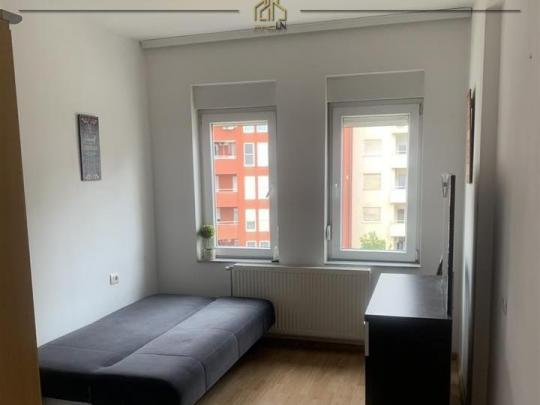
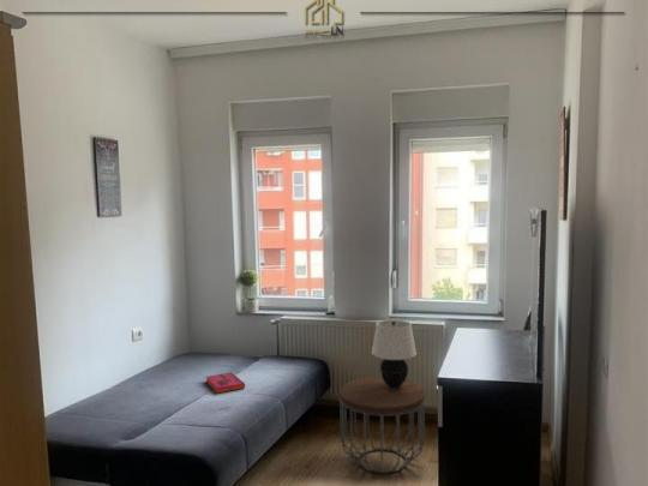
+ side table (382, 426)
+ table lamp (394, 353)
+ hardback book (224, 382)
